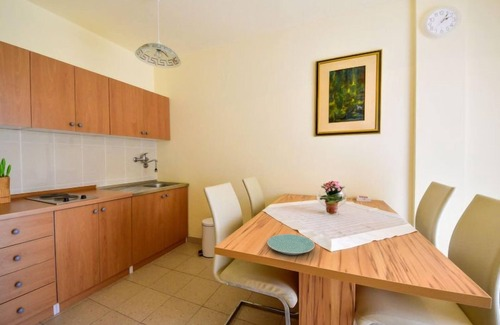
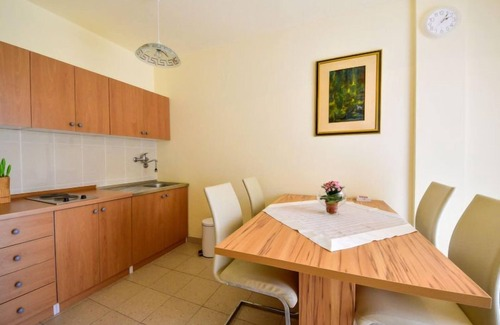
- plate (290, 244)
